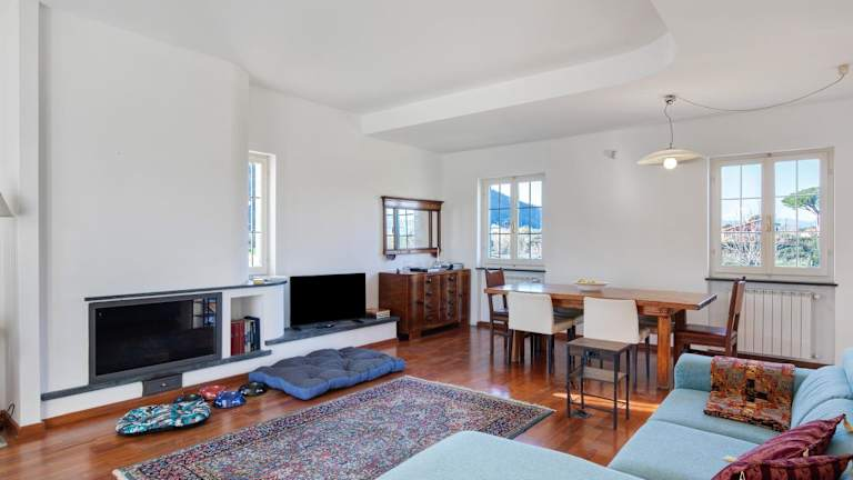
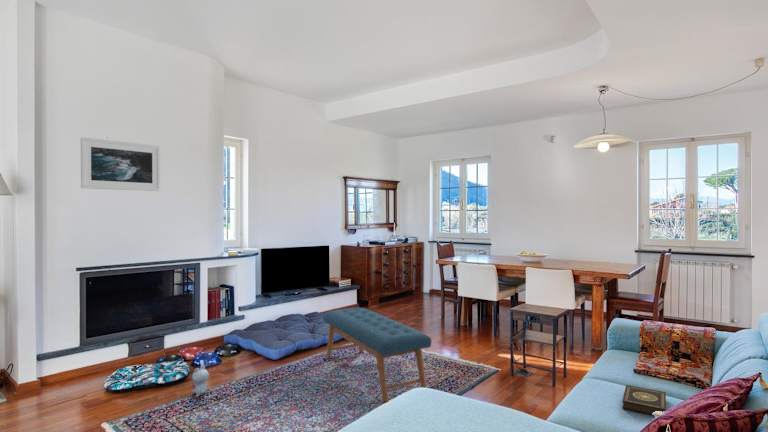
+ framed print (122, 165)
+ book (644, 400)
+ plush toy (200, 379)
+ bench (371, 346)
